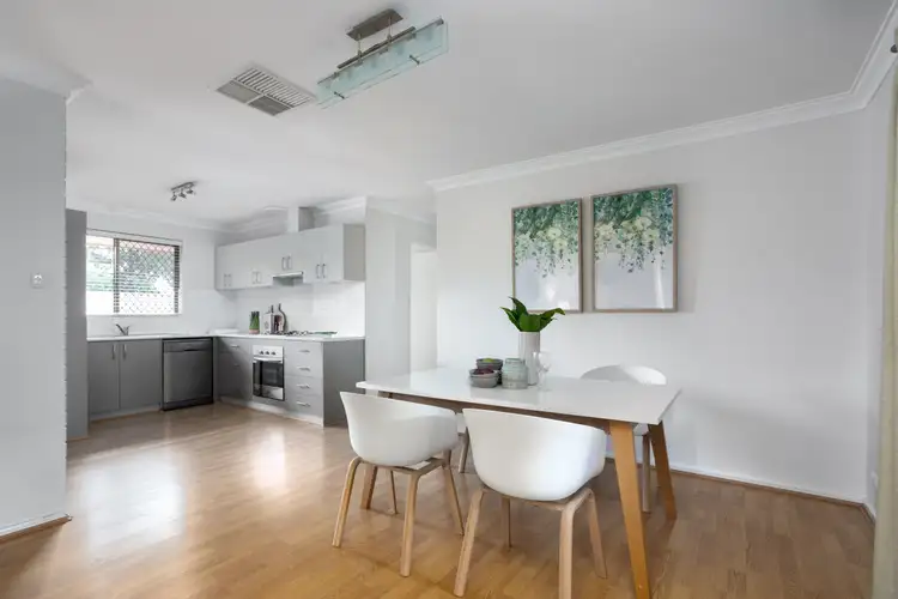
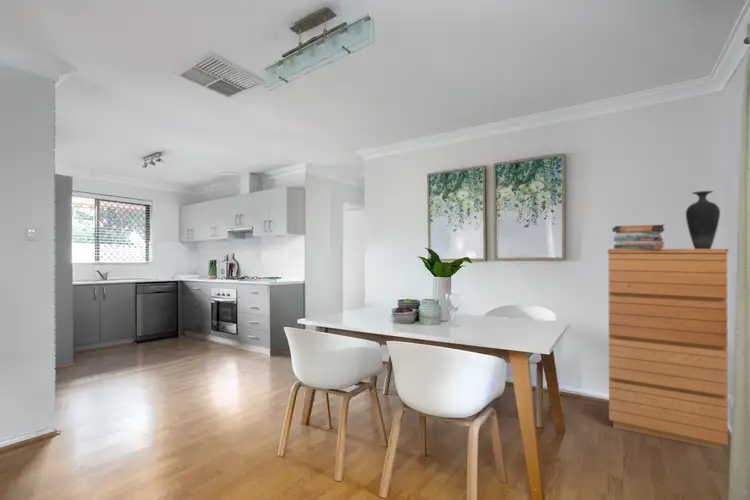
+ dresser (663, 336)
+ book stack (638, 238)
+ vase (702, 220)
